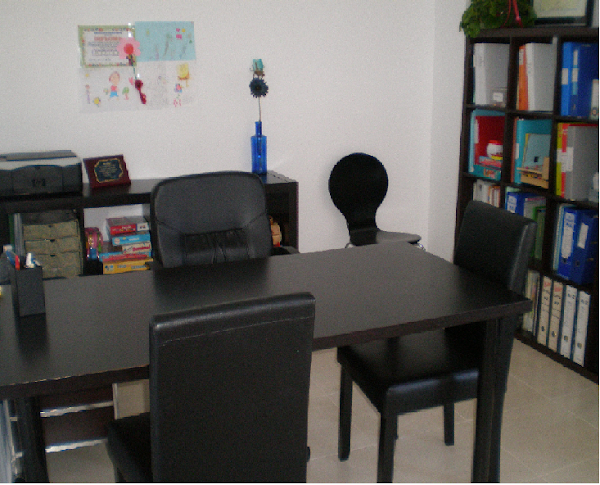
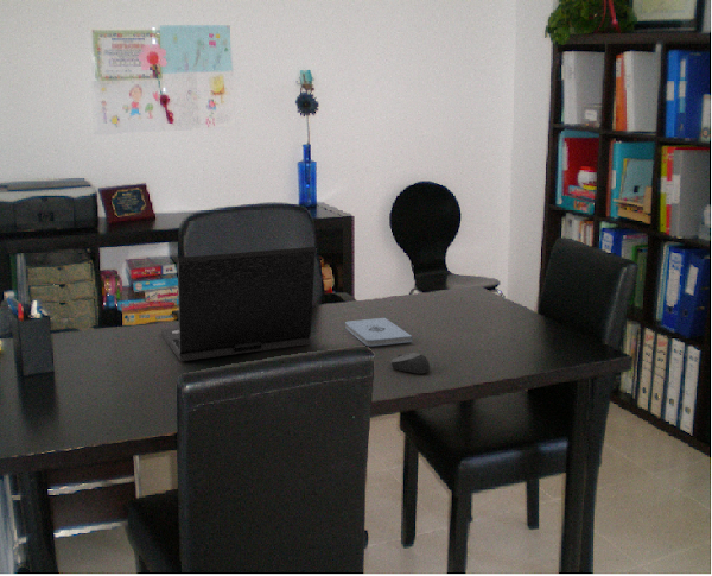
+ notepad (376, 331)
+ laptop (234, 293)
+ computer mouse (409, 361)
